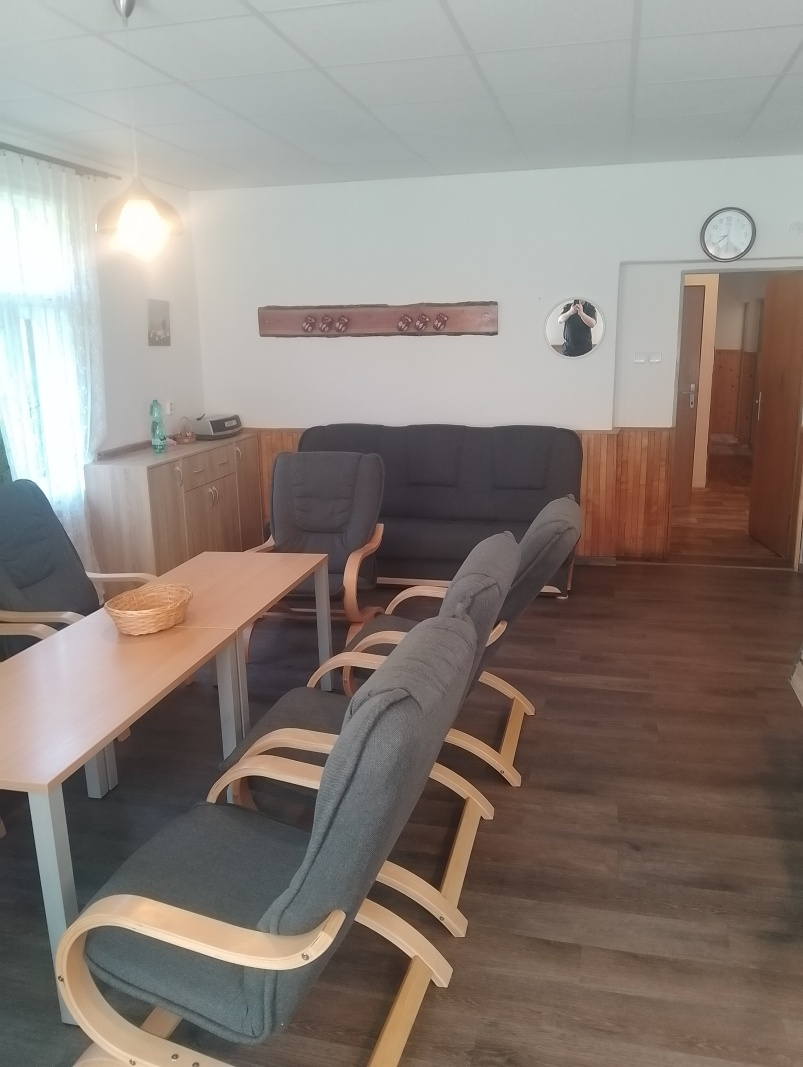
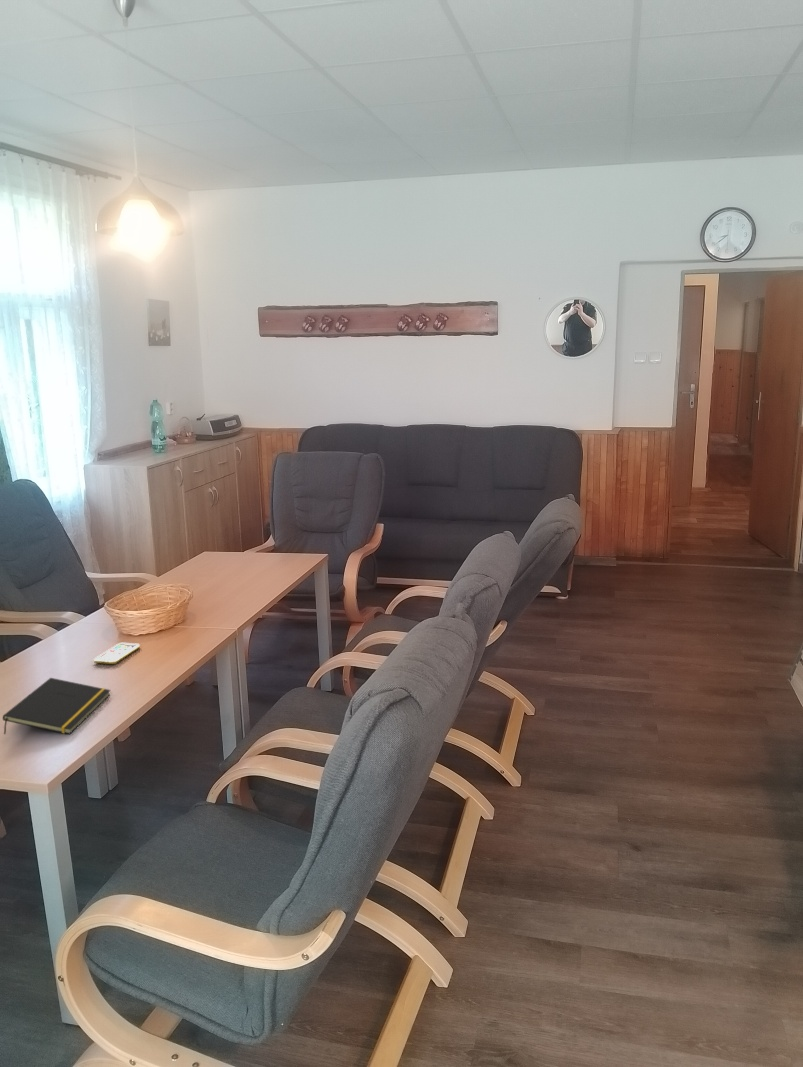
+ smartphone (117, 653)
+ notepad (59, 704)
